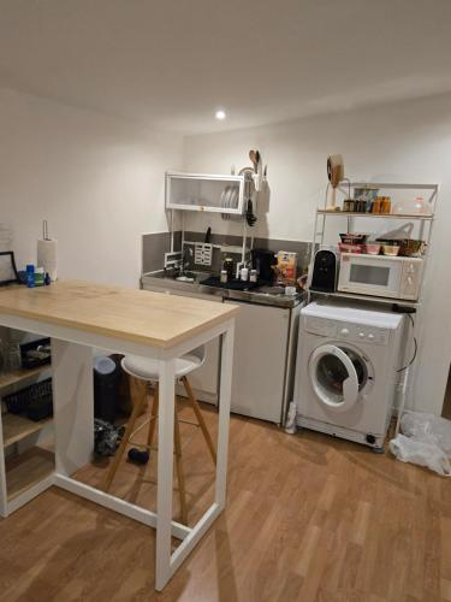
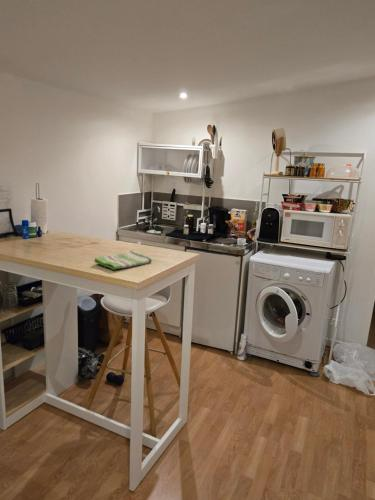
+ dish towel (123, 259)
